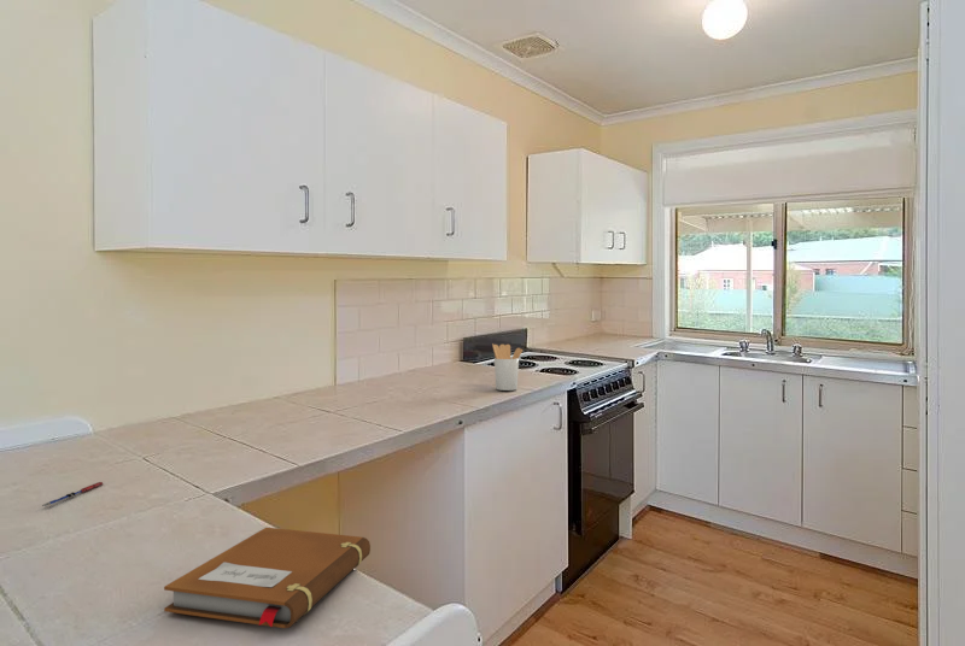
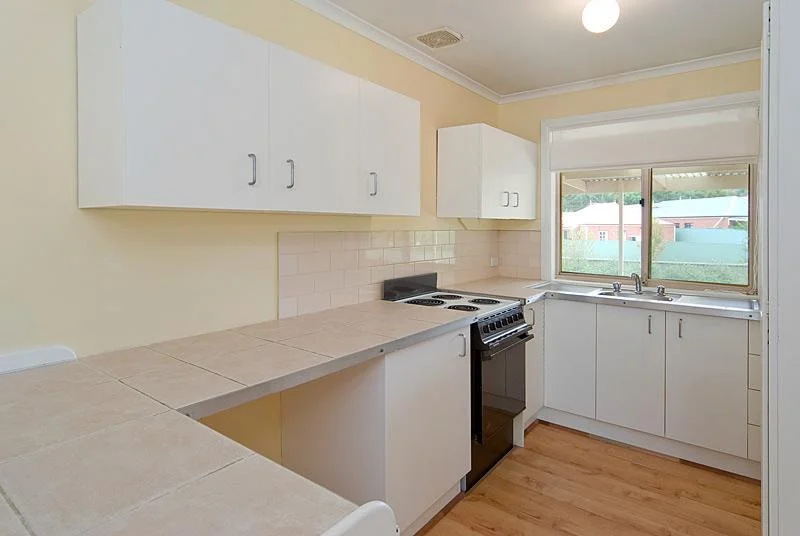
- pen (74, 493)
- utensil holder (504, 365)
- notebook (275, 572)
